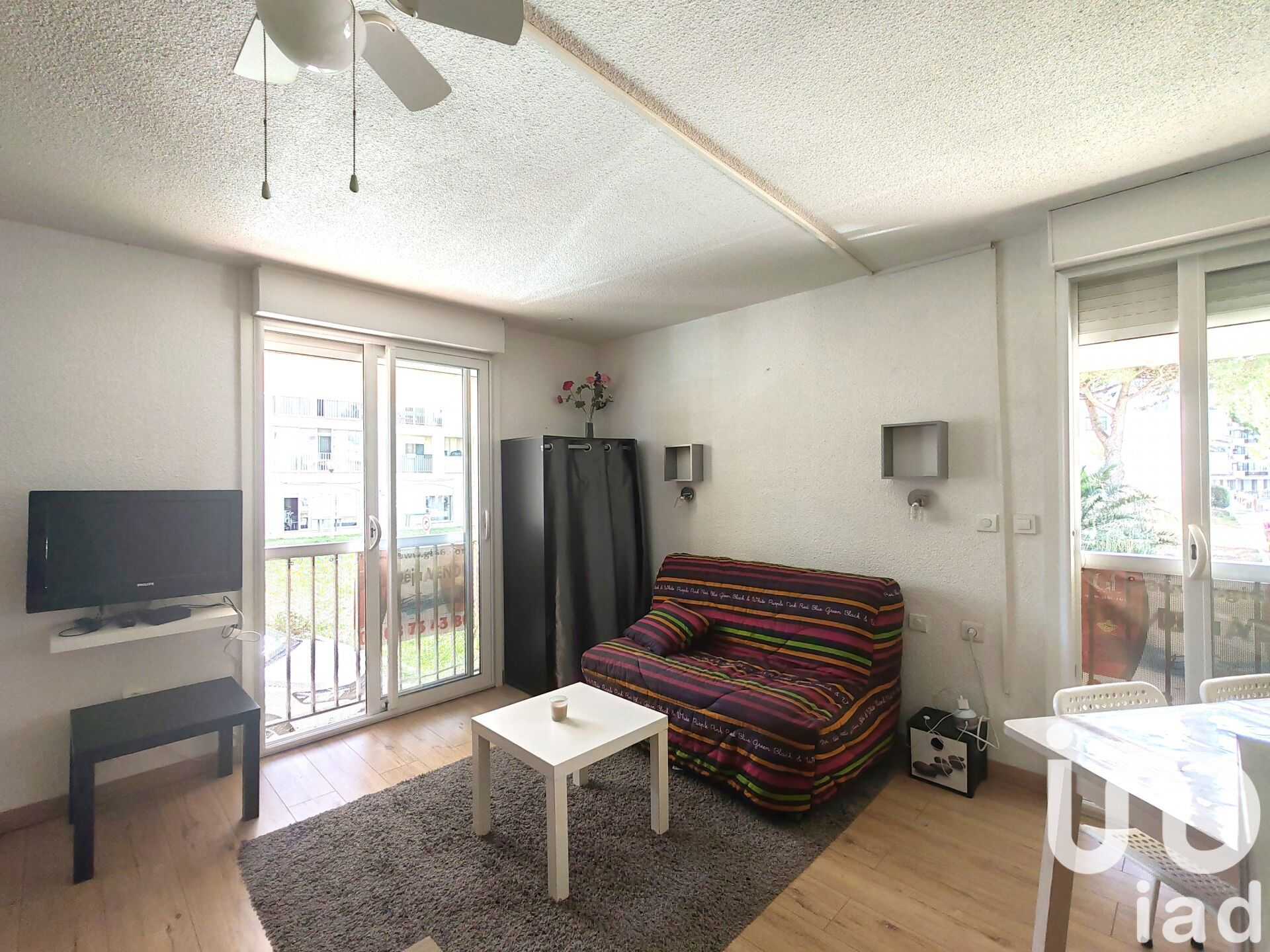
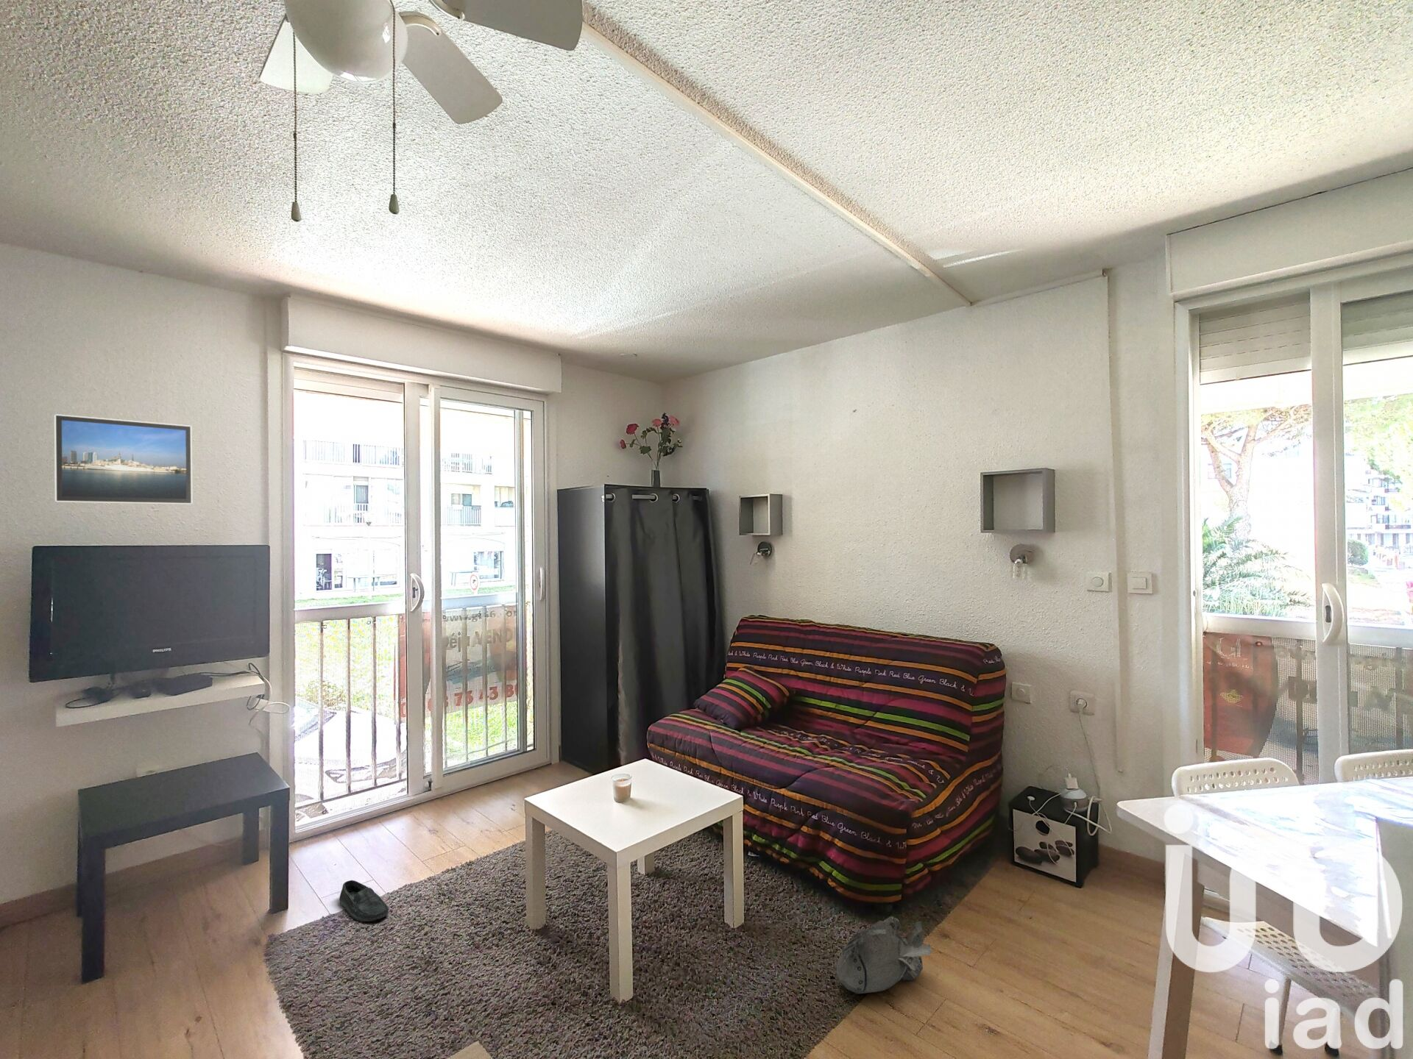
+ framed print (127, 462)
+ shoe (363, 899)
+ plush toy (877, 944)
